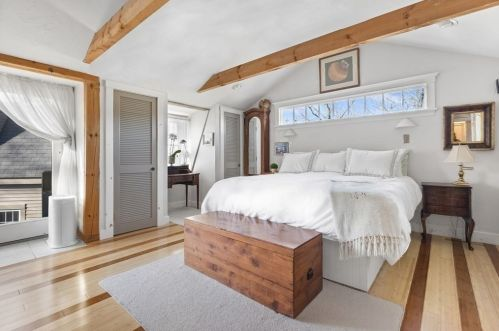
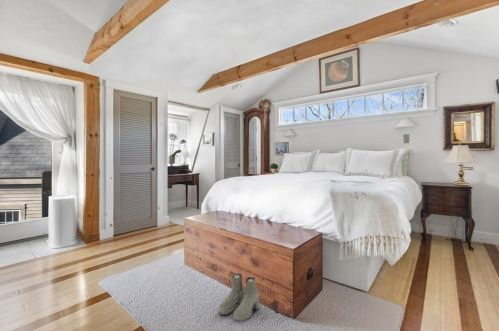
+ boots (239, 294)
